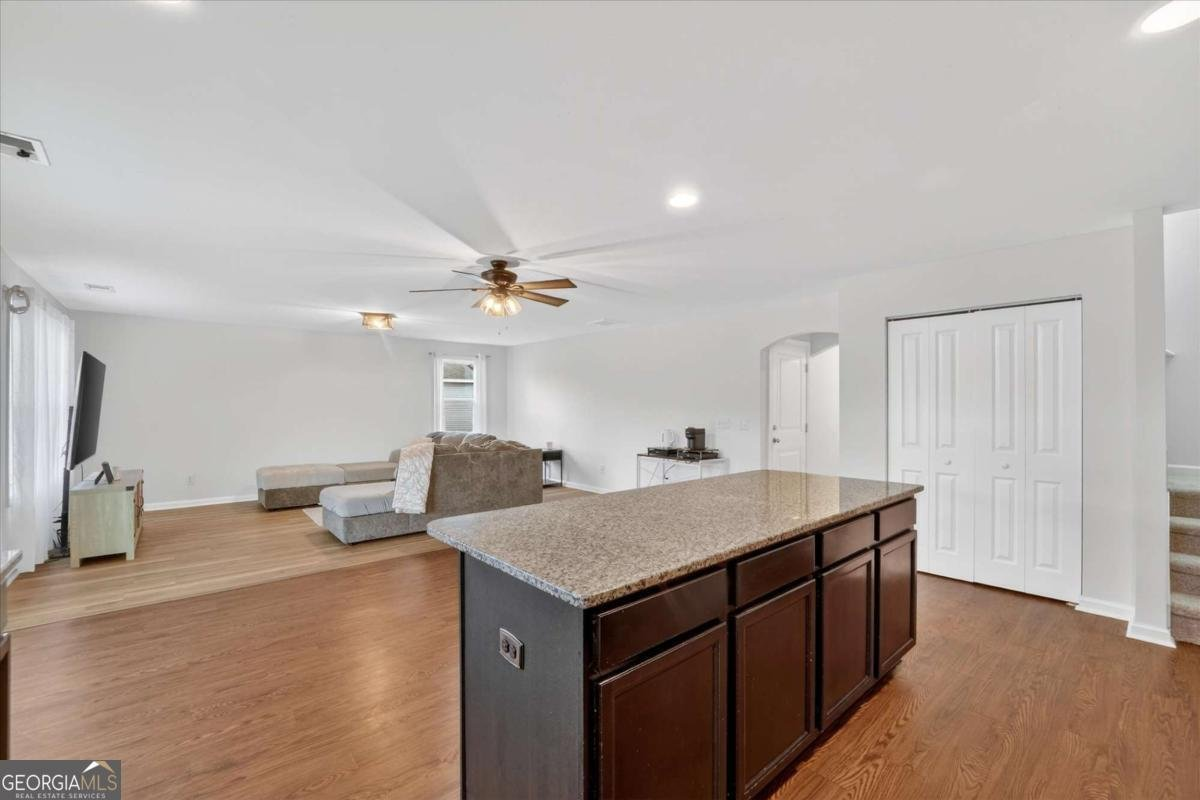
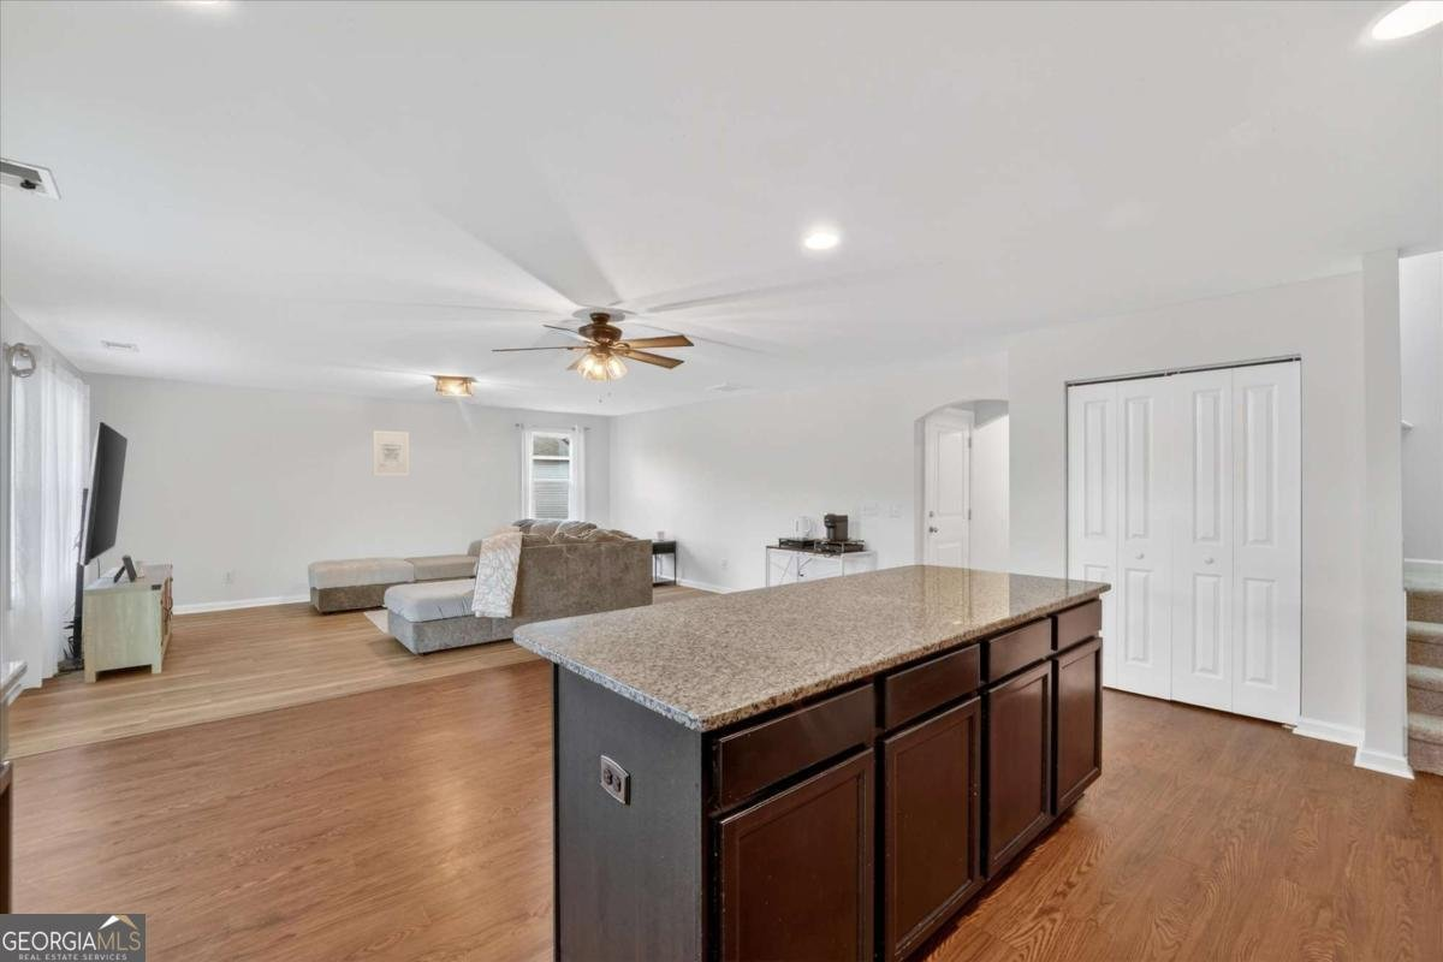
+ wall art (391, 453)
